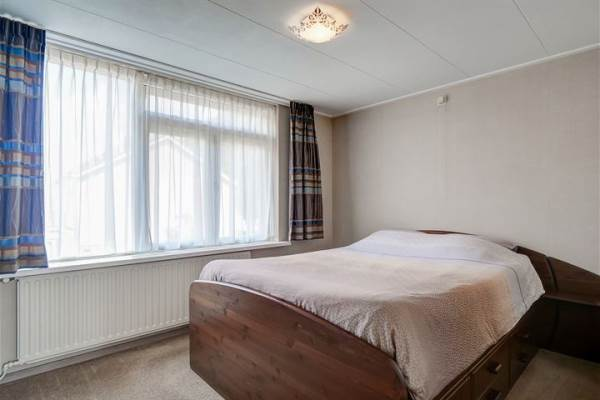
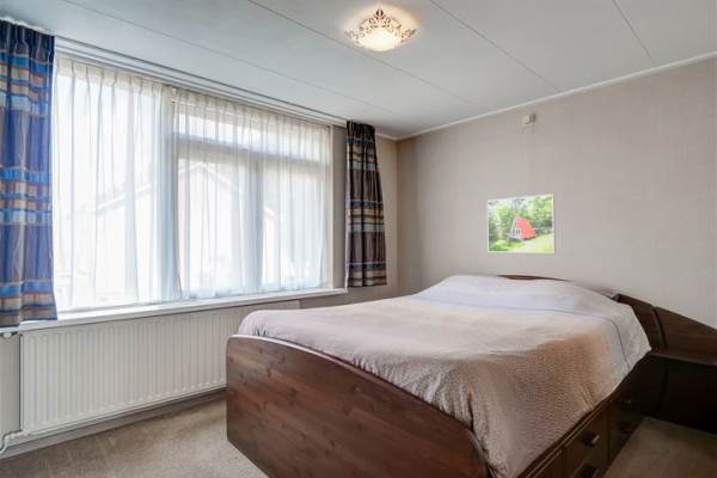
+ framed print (519, 225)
